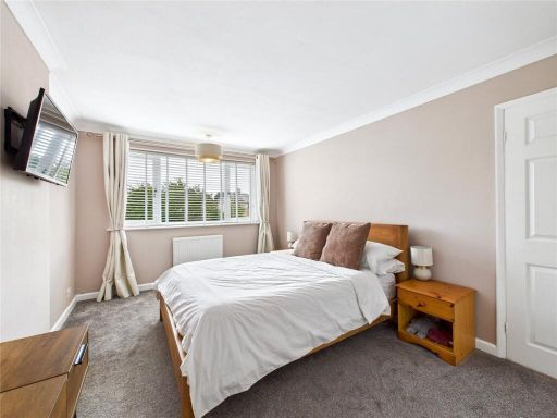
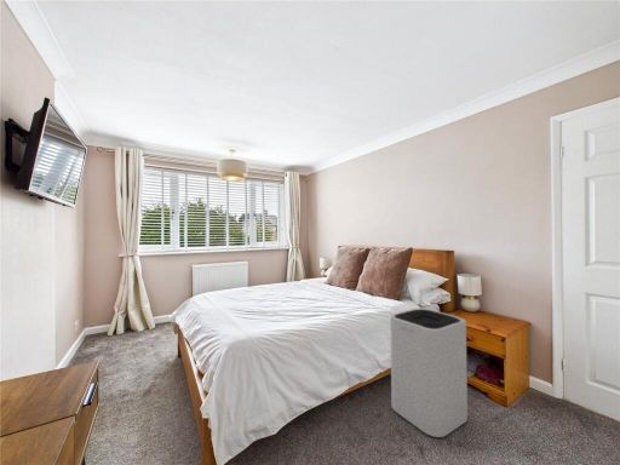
+ trash can (426, 363)
